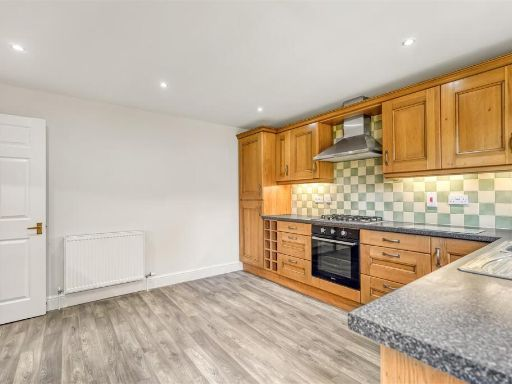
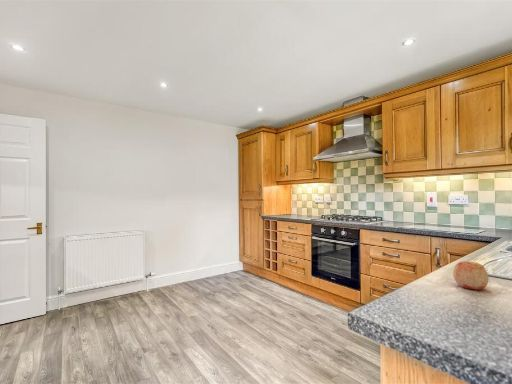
+ apple (470, 274)
